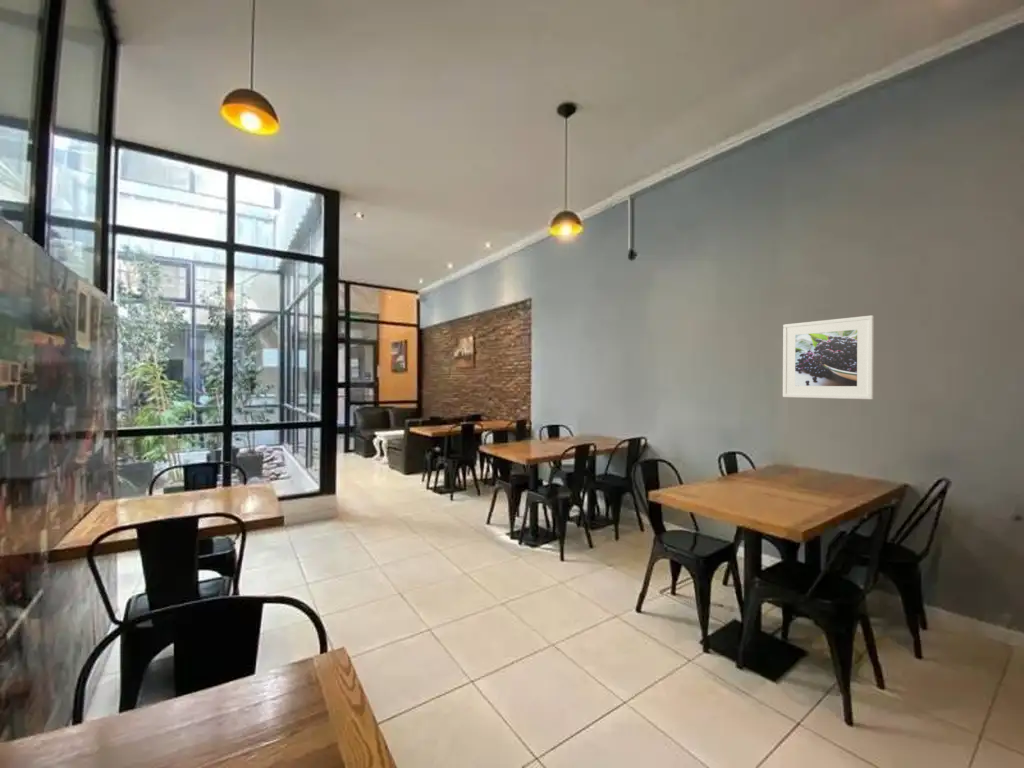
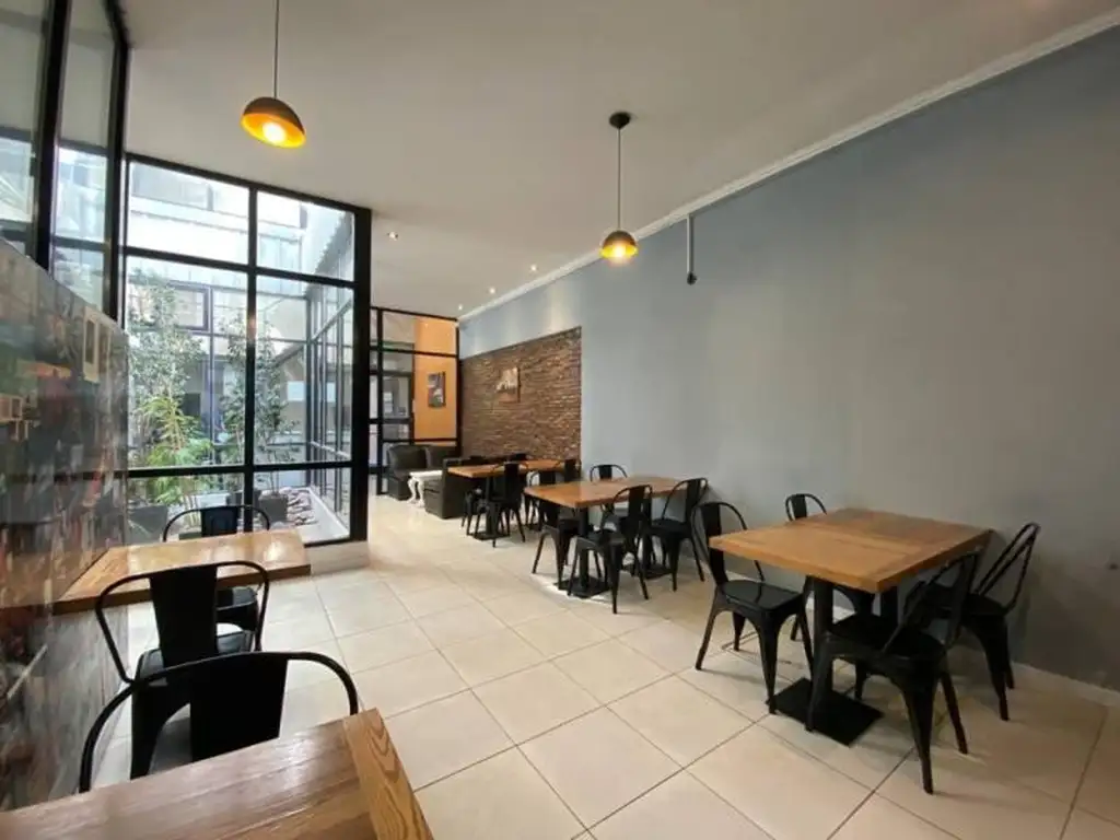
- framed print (825, 359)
